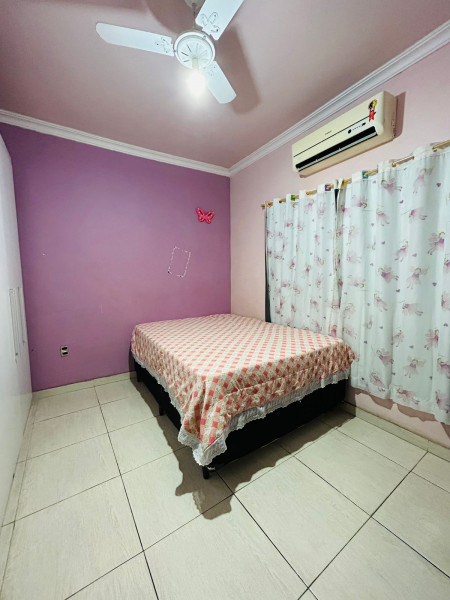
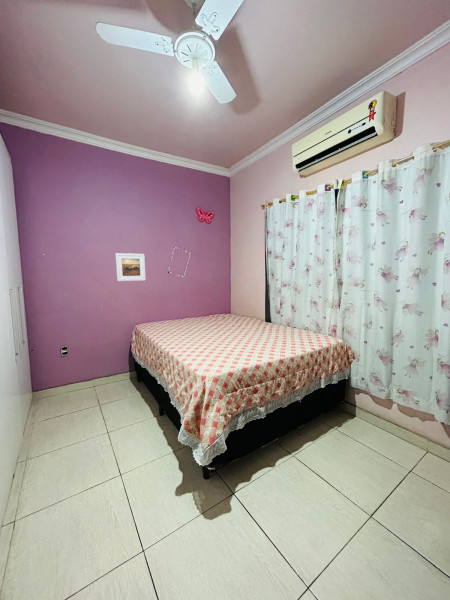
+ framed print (131, 267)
